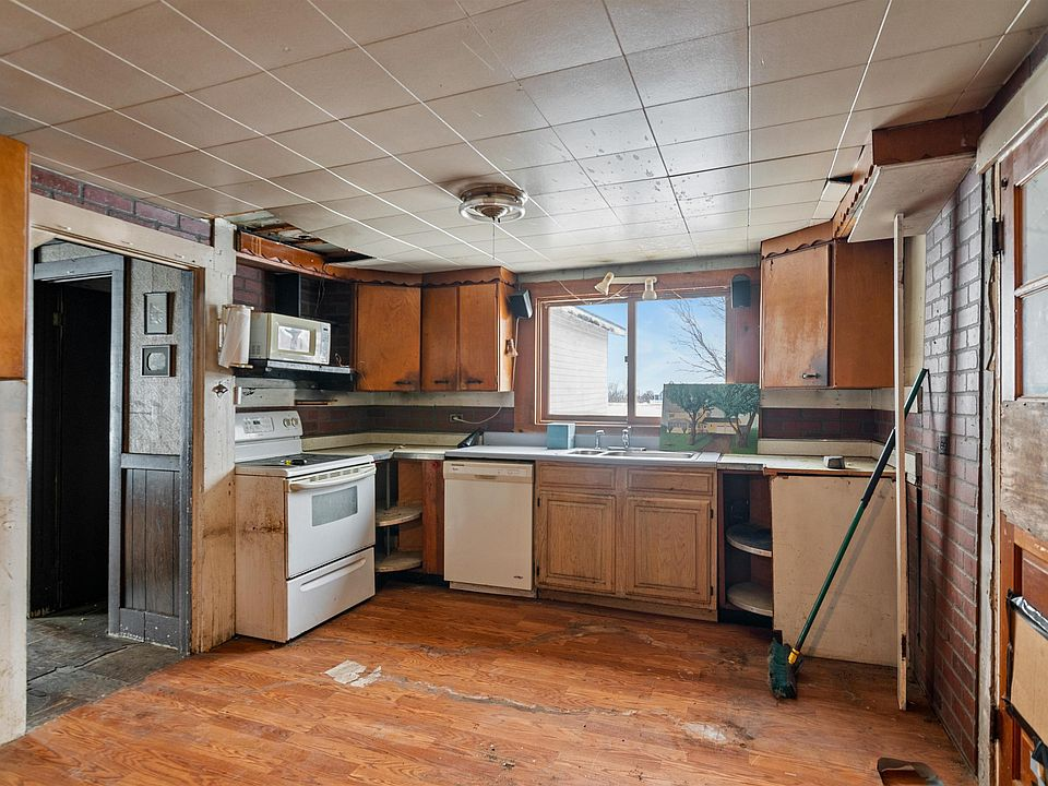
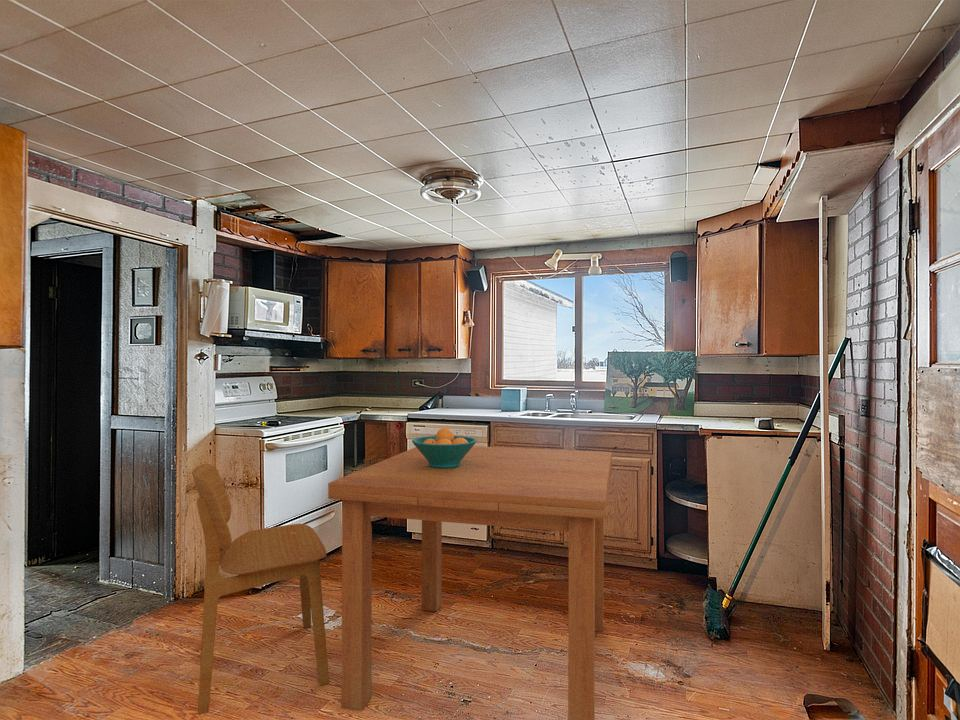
+ dining chair (262, 564)
+ dining table (490, 525)
+ fruit bowl (444, 446)
